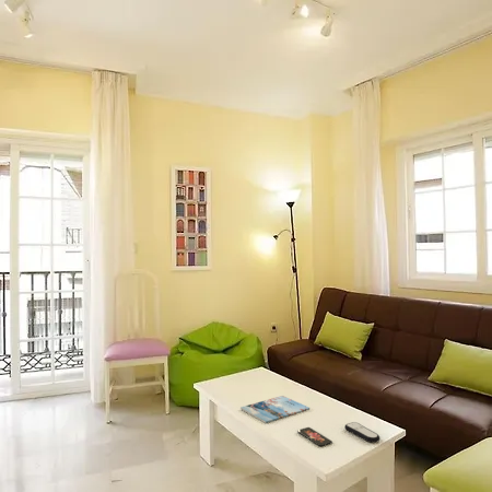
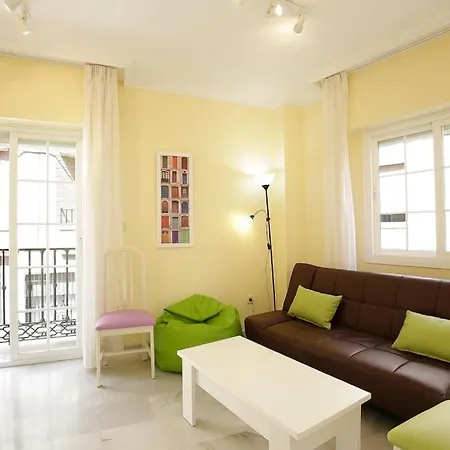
- smartphone (314, 436)
- remote control (362, 432)
- magazine (274, 408)
